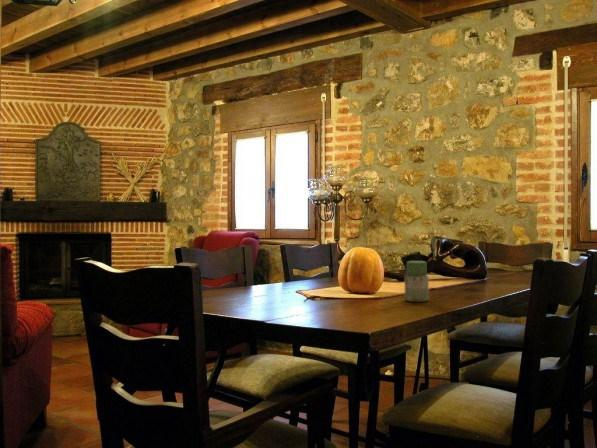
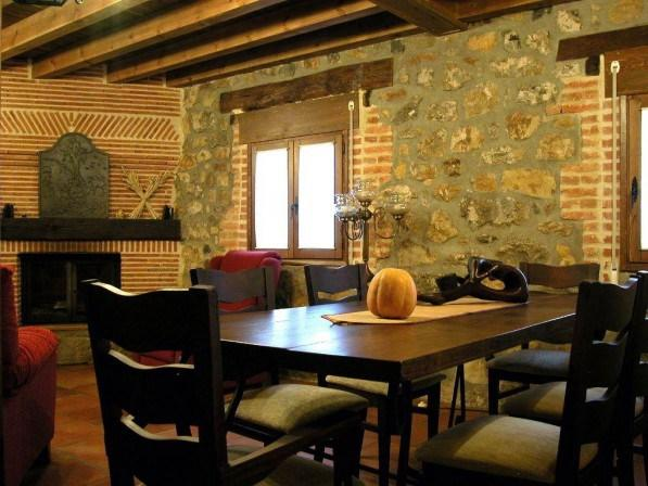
- jar (416, 280)
